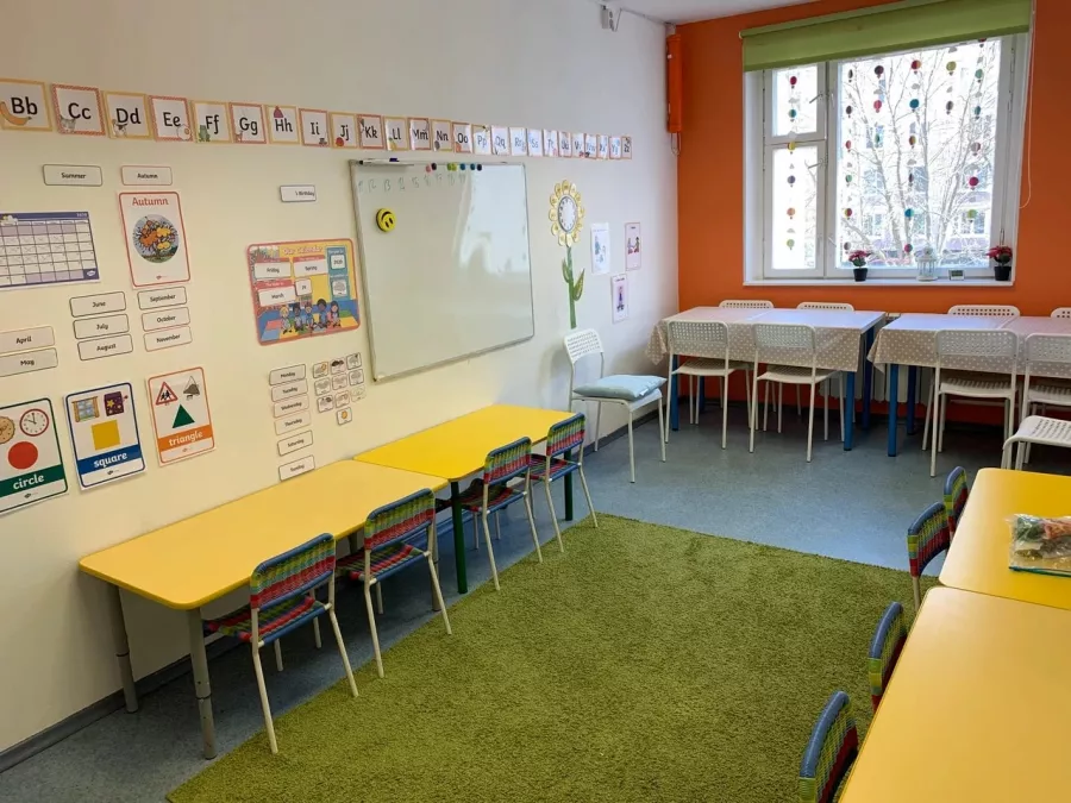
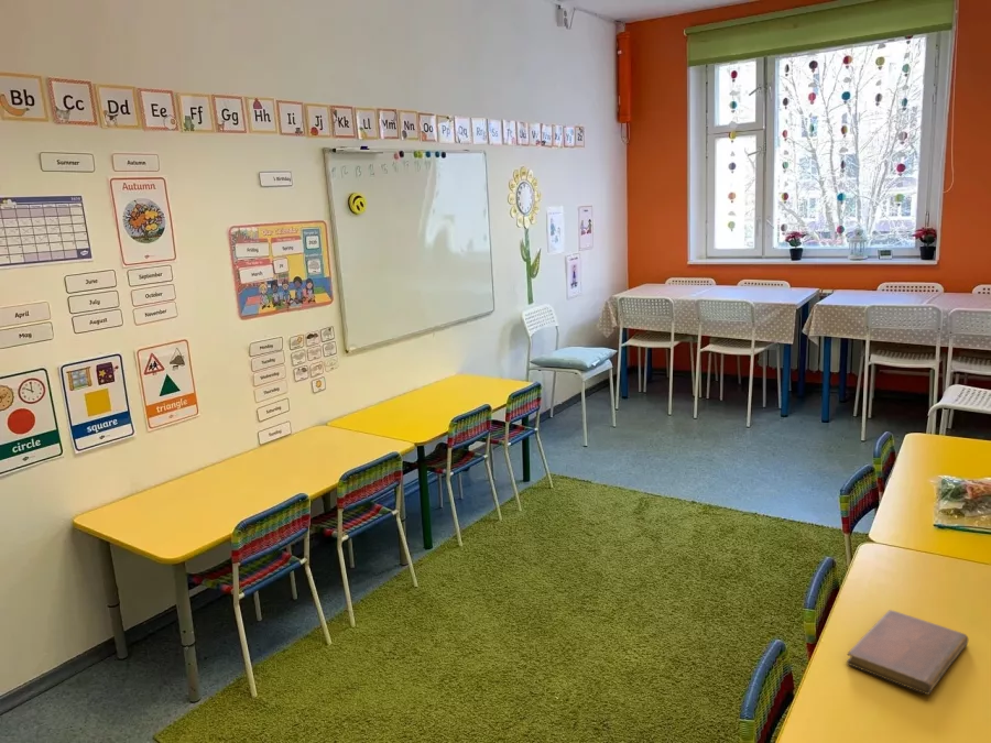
+ notebook (907, 648)
